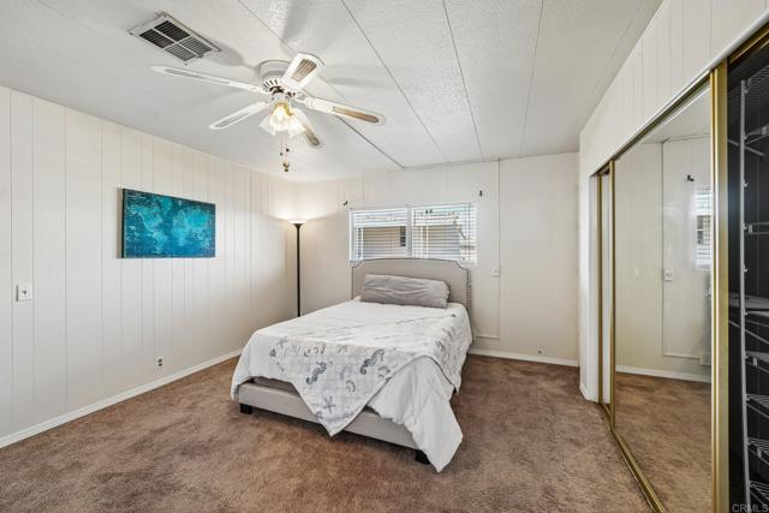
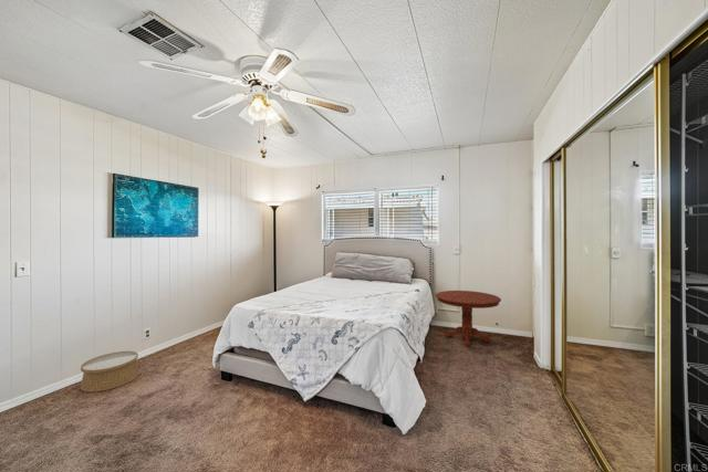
+ pedestal table (467, 317)
+ woven basket (111, 369)
